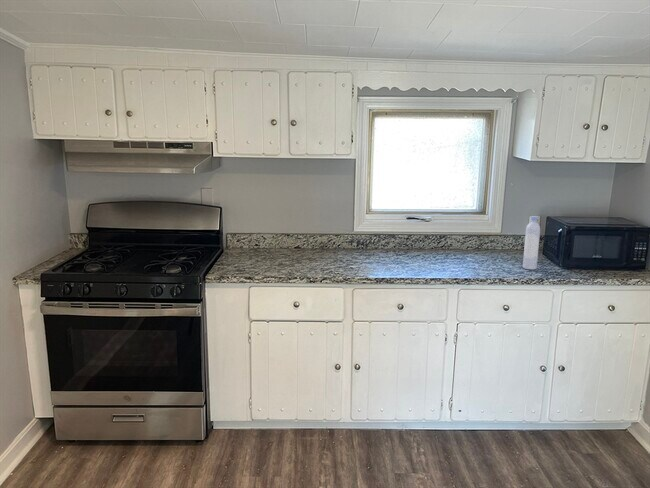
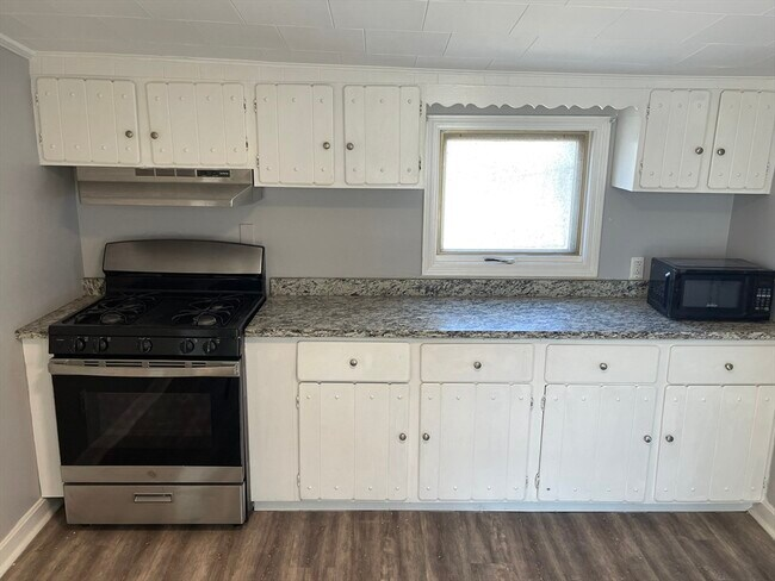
- bottle (531, 242)
